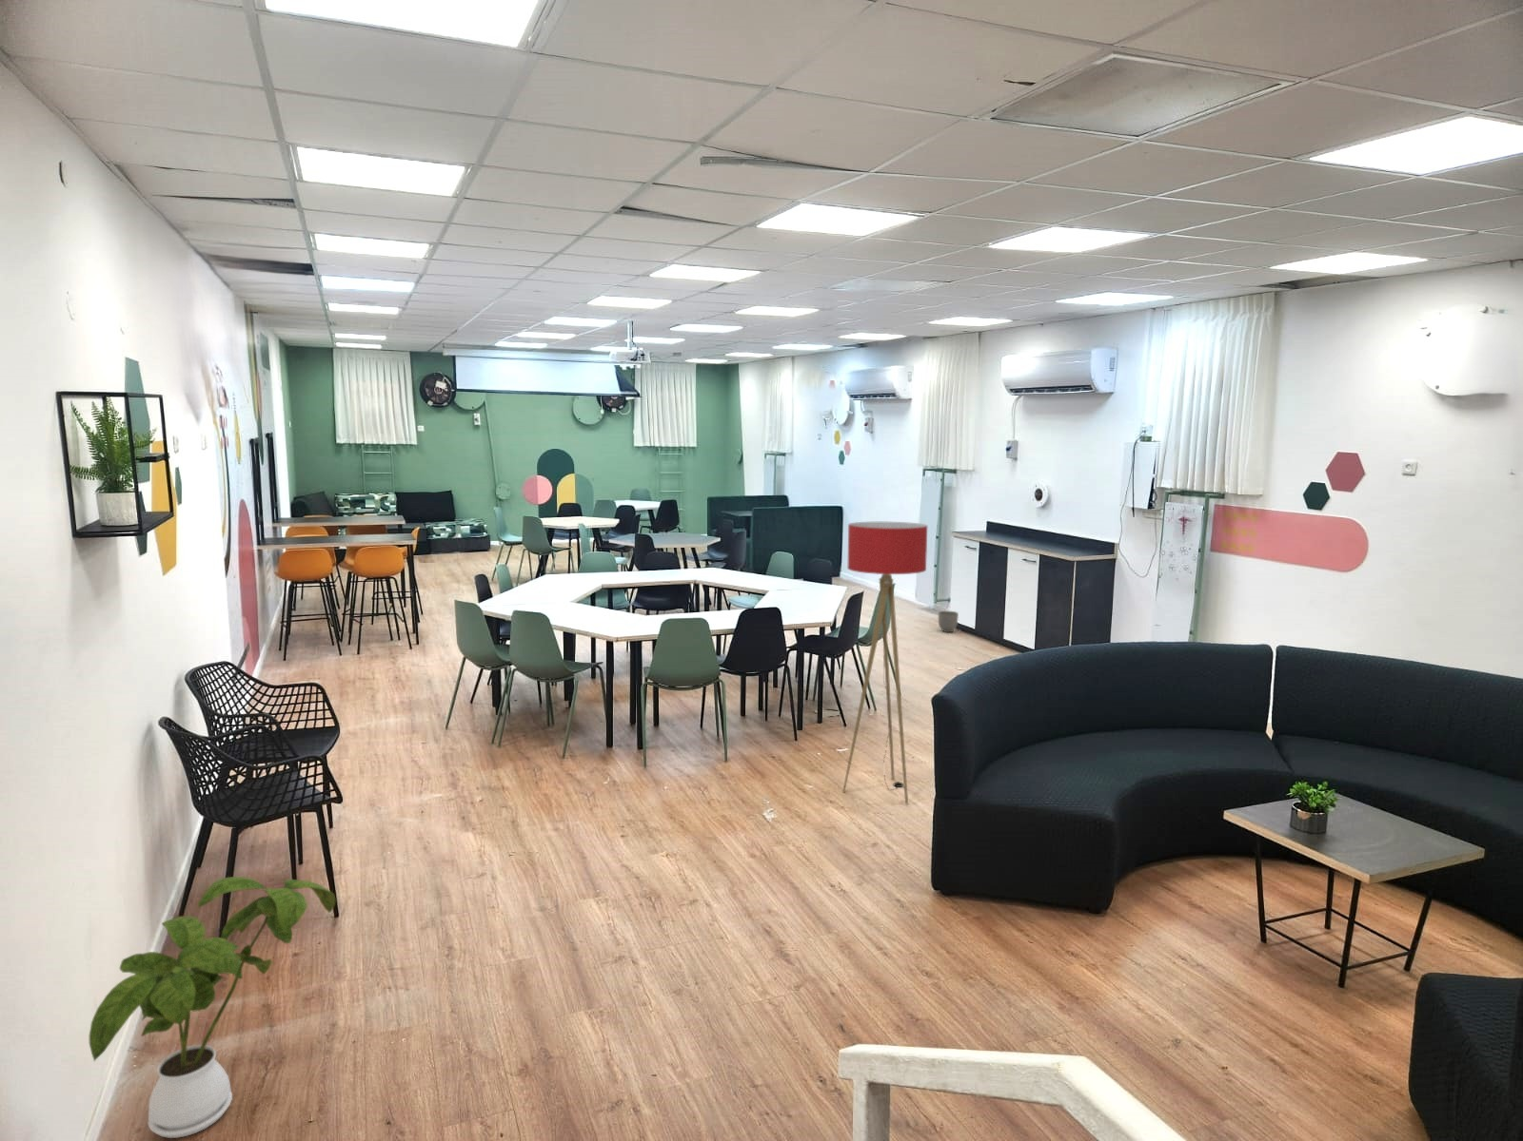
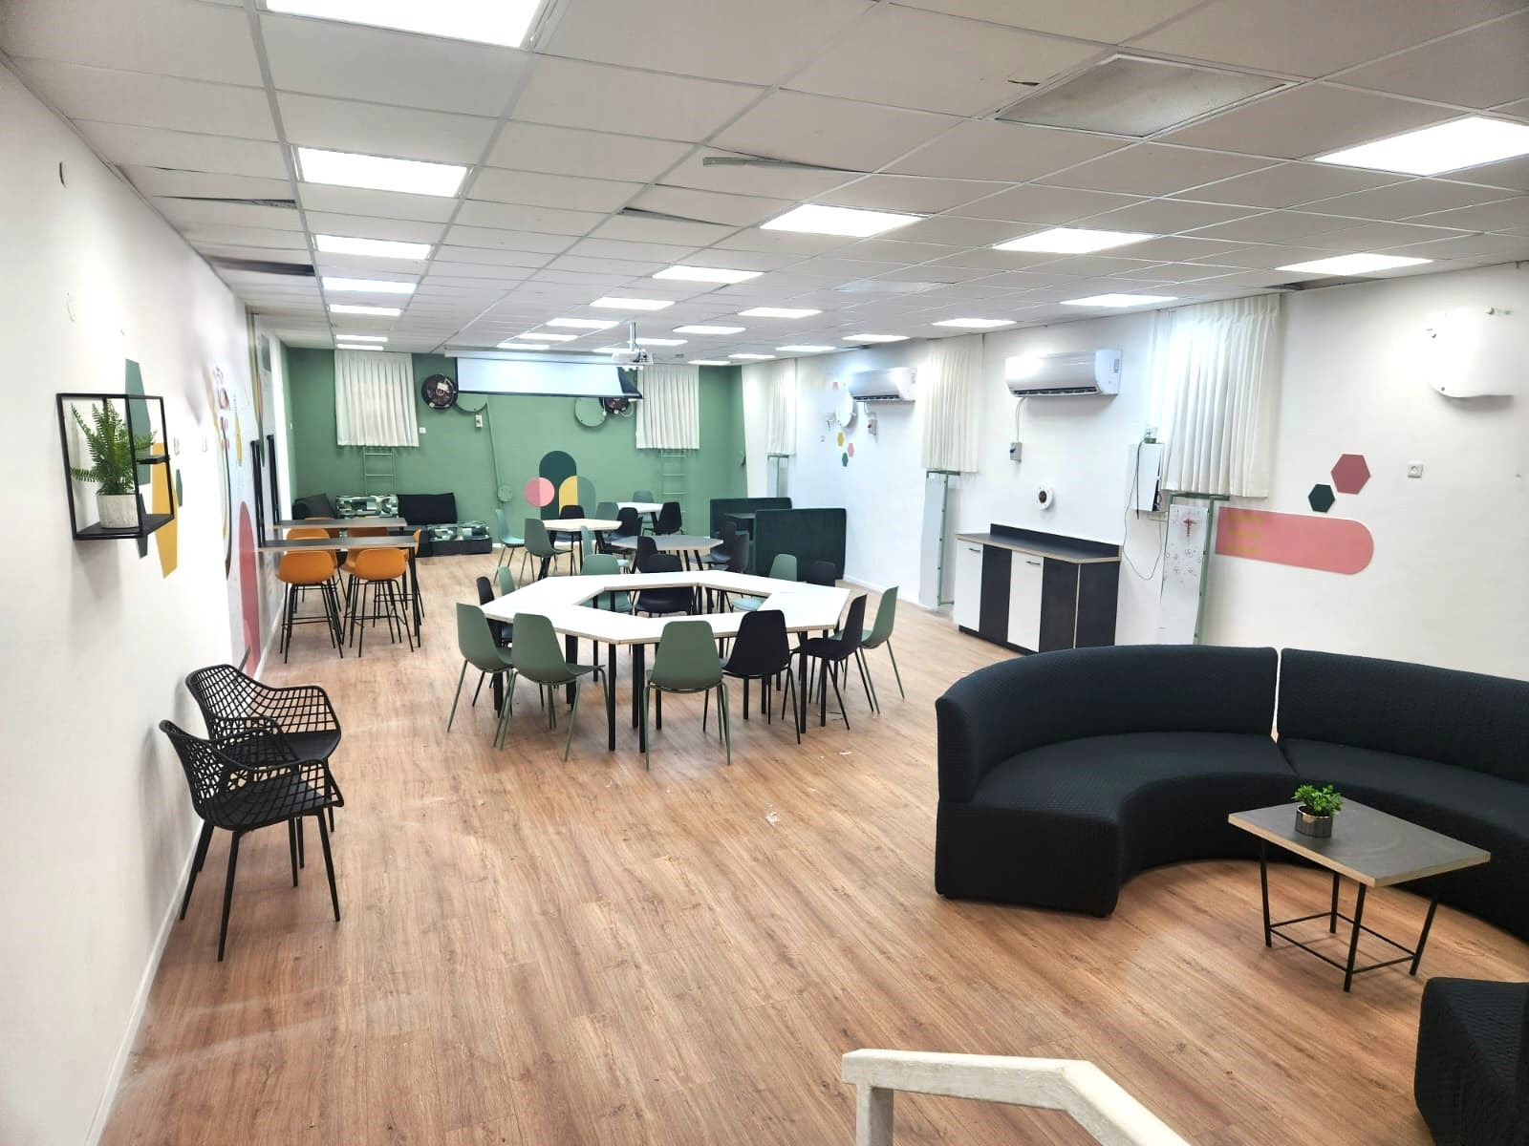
- planter (947, 622)
- house plant (229, 991)
- floor lamp (884, 660)
